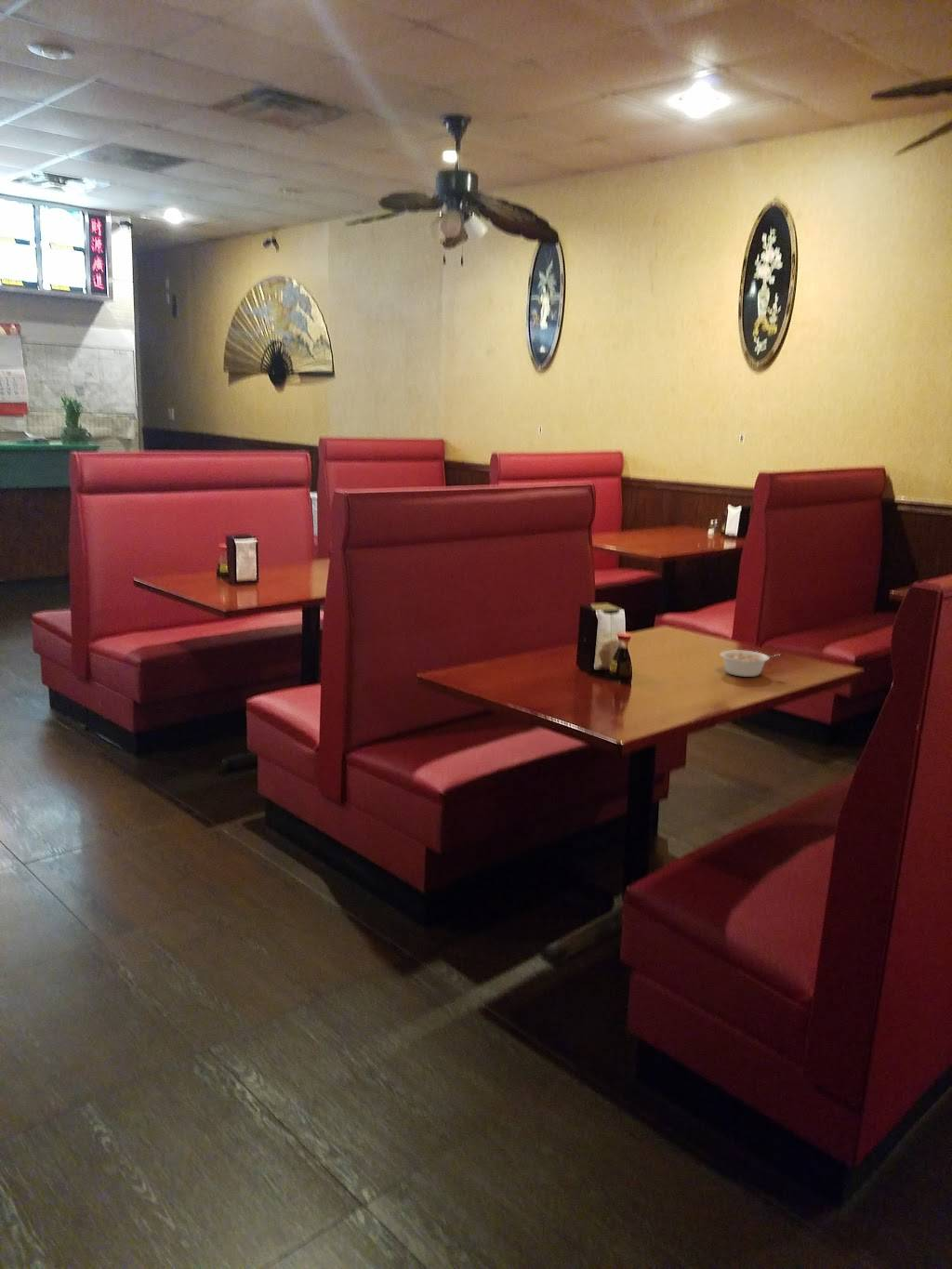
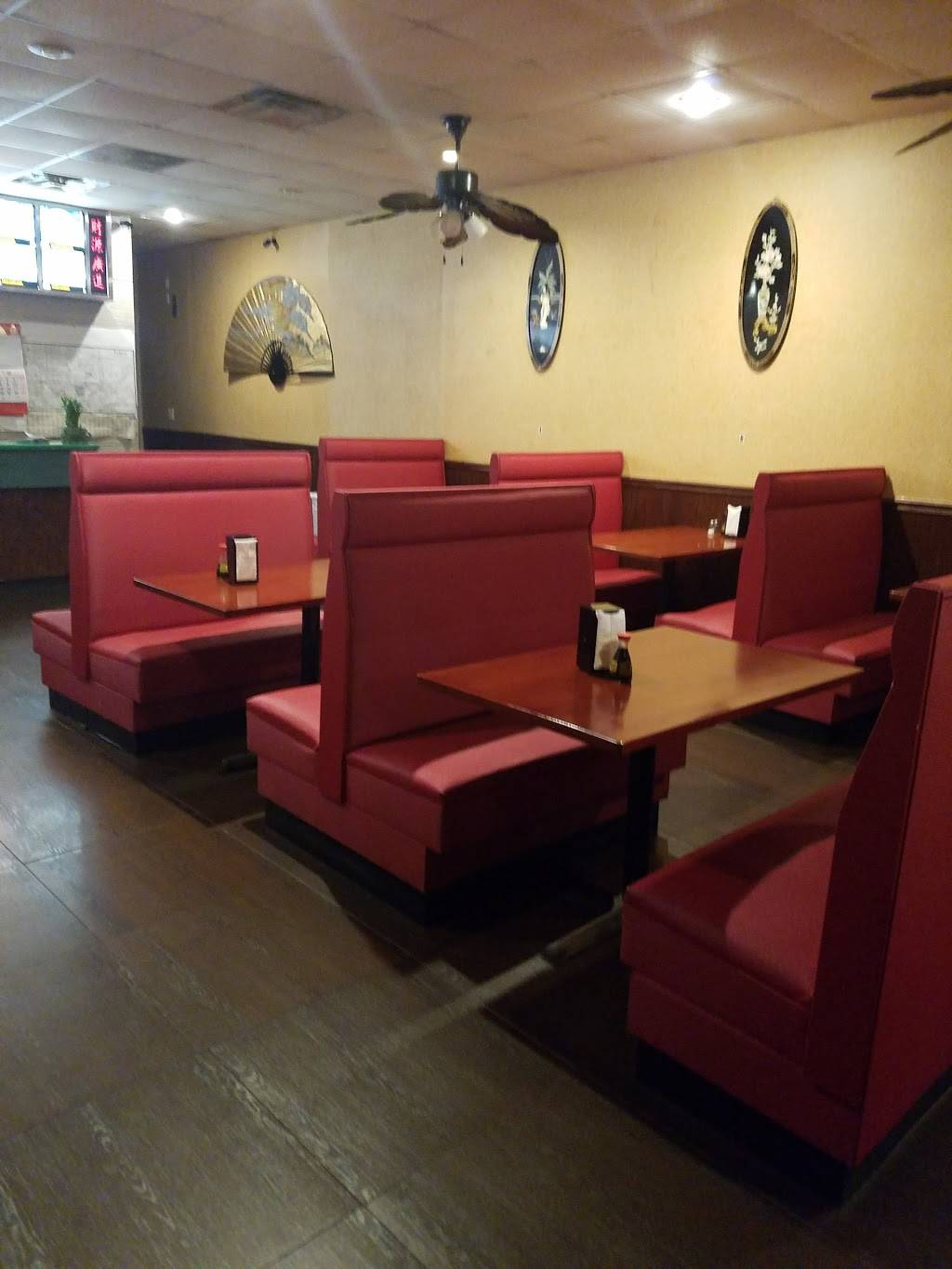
- legume (745, 662)
